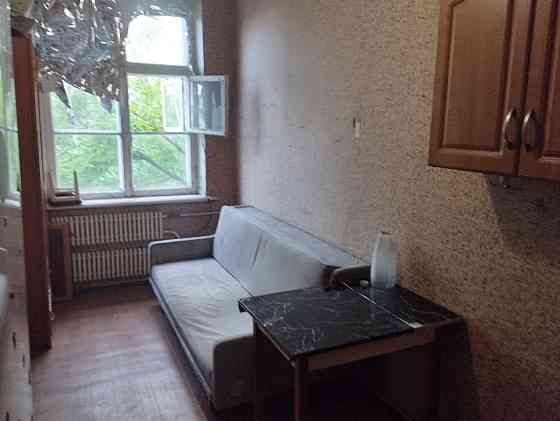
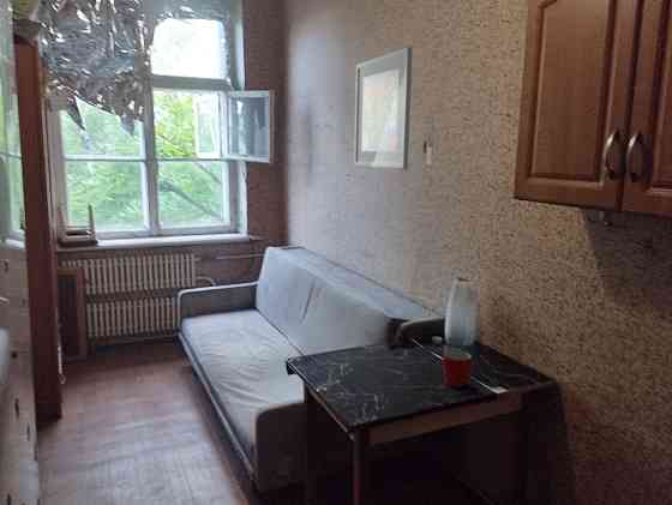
+ mug (455, 367)
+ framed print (379, 113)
